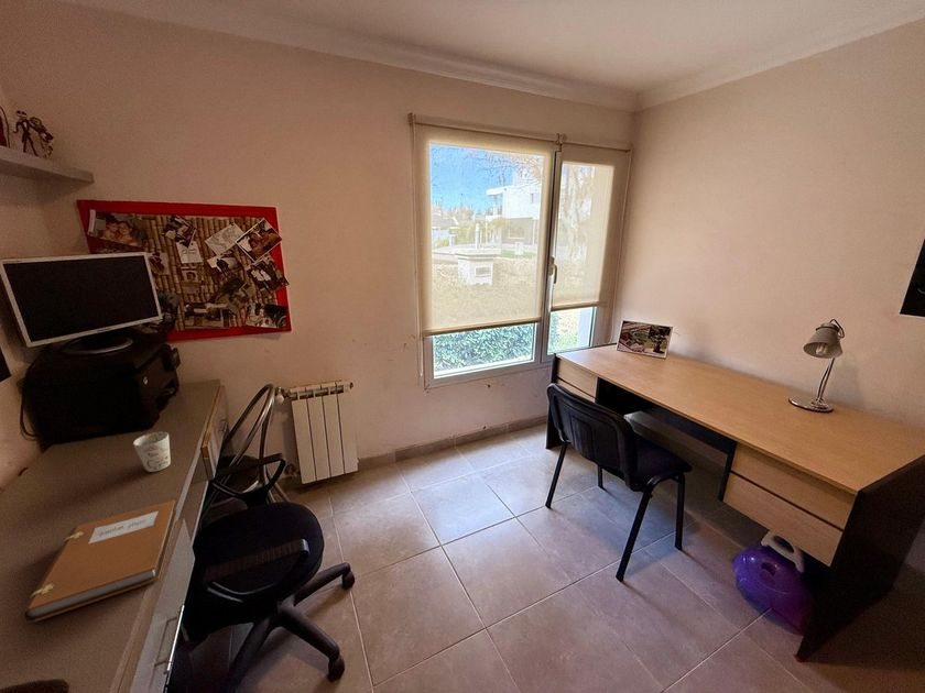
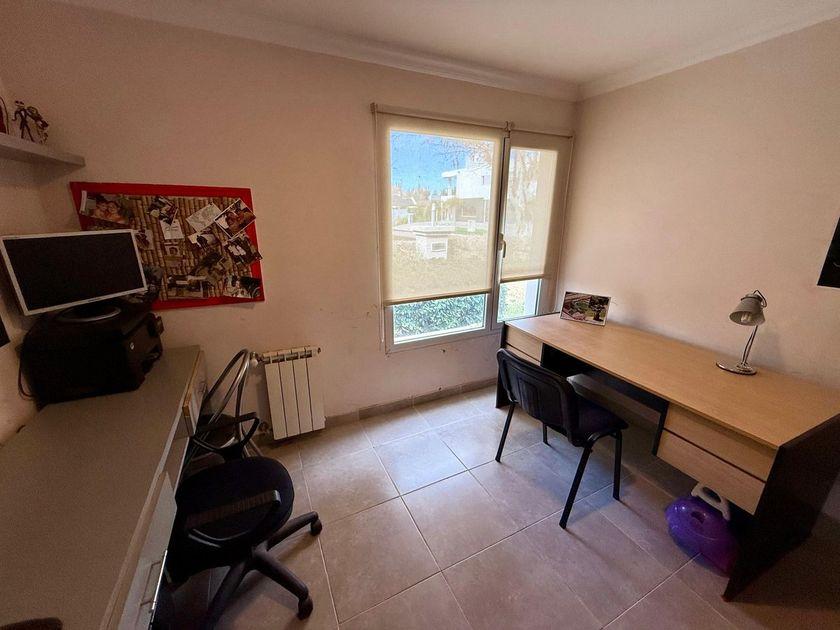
- notebook (112, 550)
- mug (156, 449)
